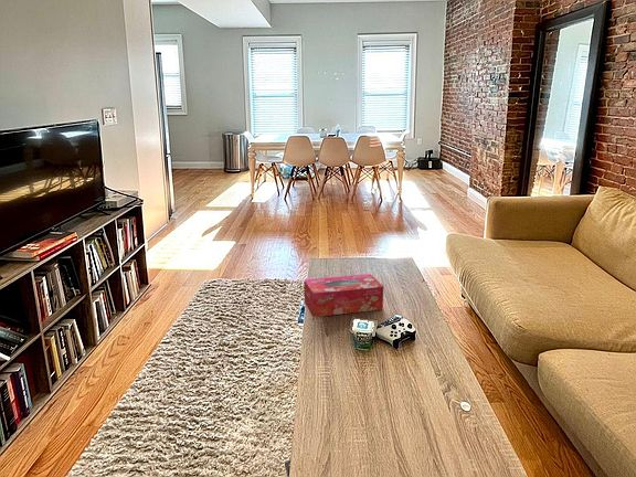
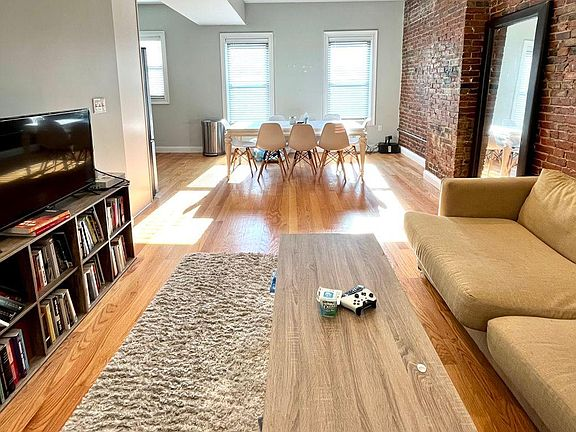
- tissue box (342, 294)
